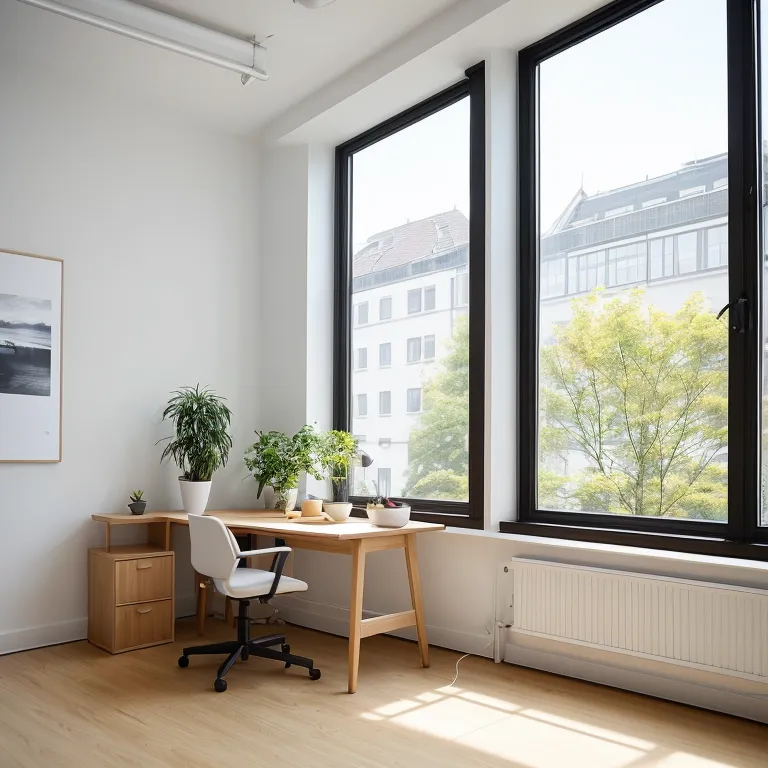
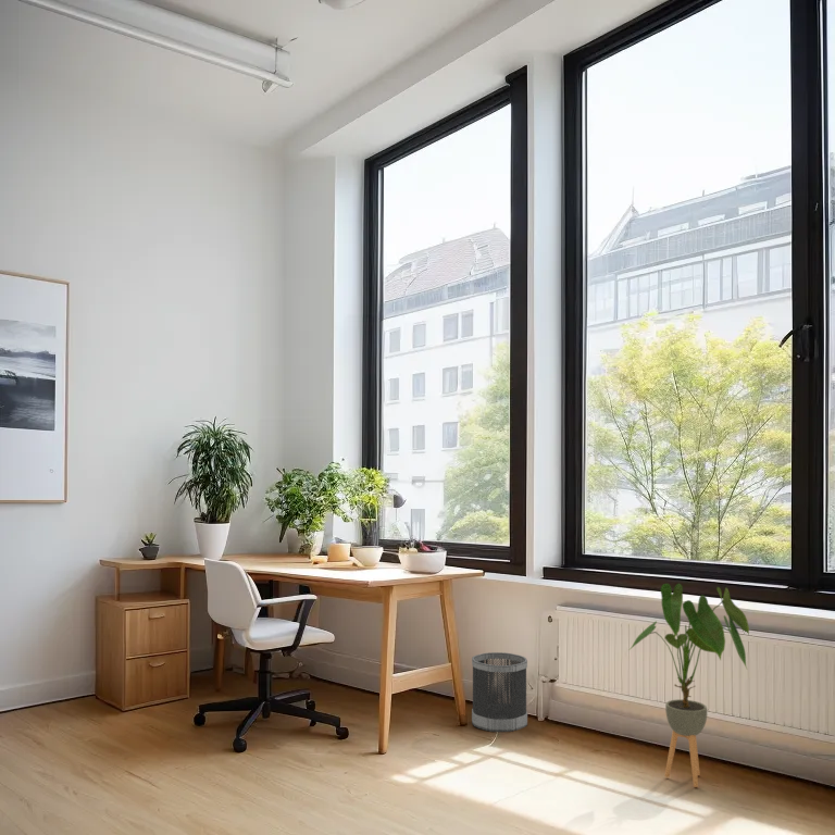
+ wastebasket (499, 690)
+ house plant (694, 681)
